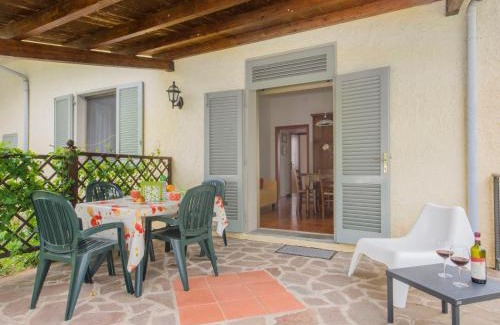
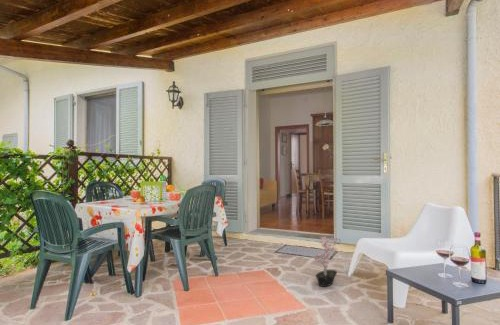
+ potted plant (327, 257)
